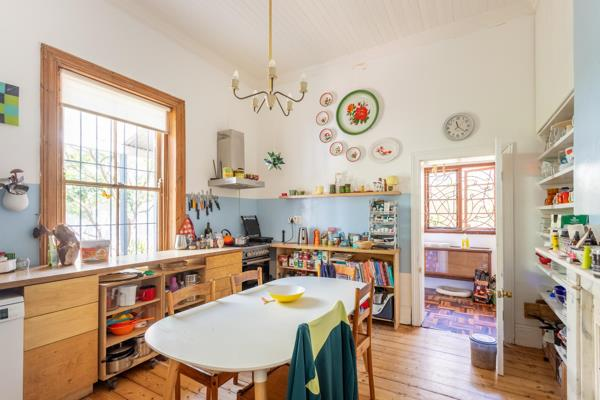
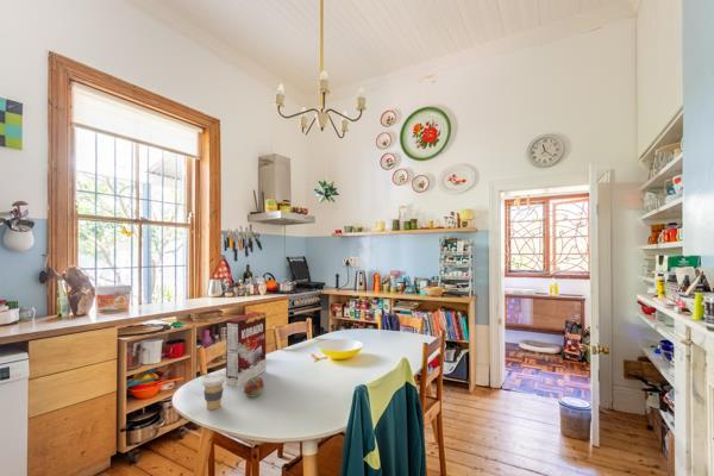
+ fruit (253, 387)
+ cereal box (246, 346)
+ coffee cup (213, 393)
